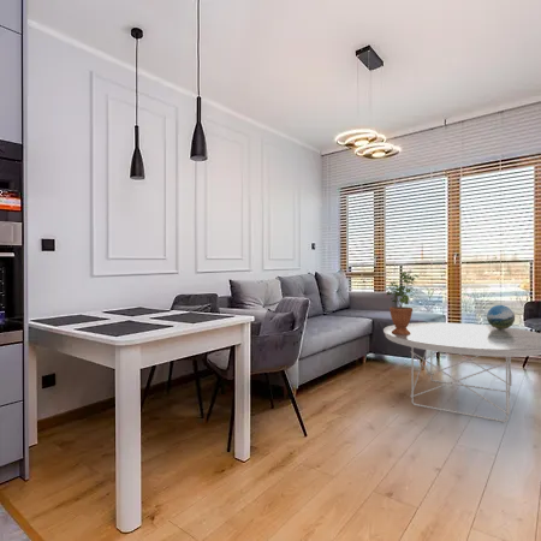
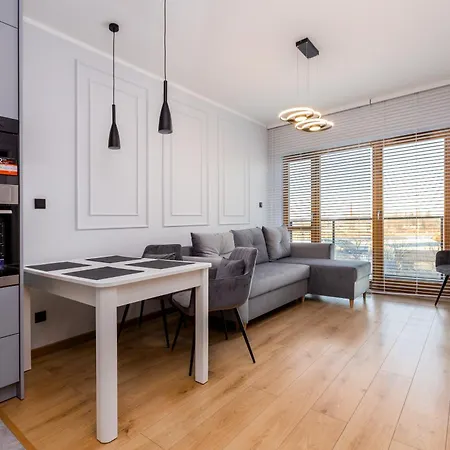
- potted plant (403, 301)
- coffee table (462, 362)
- decorative sphere (500, 316)
